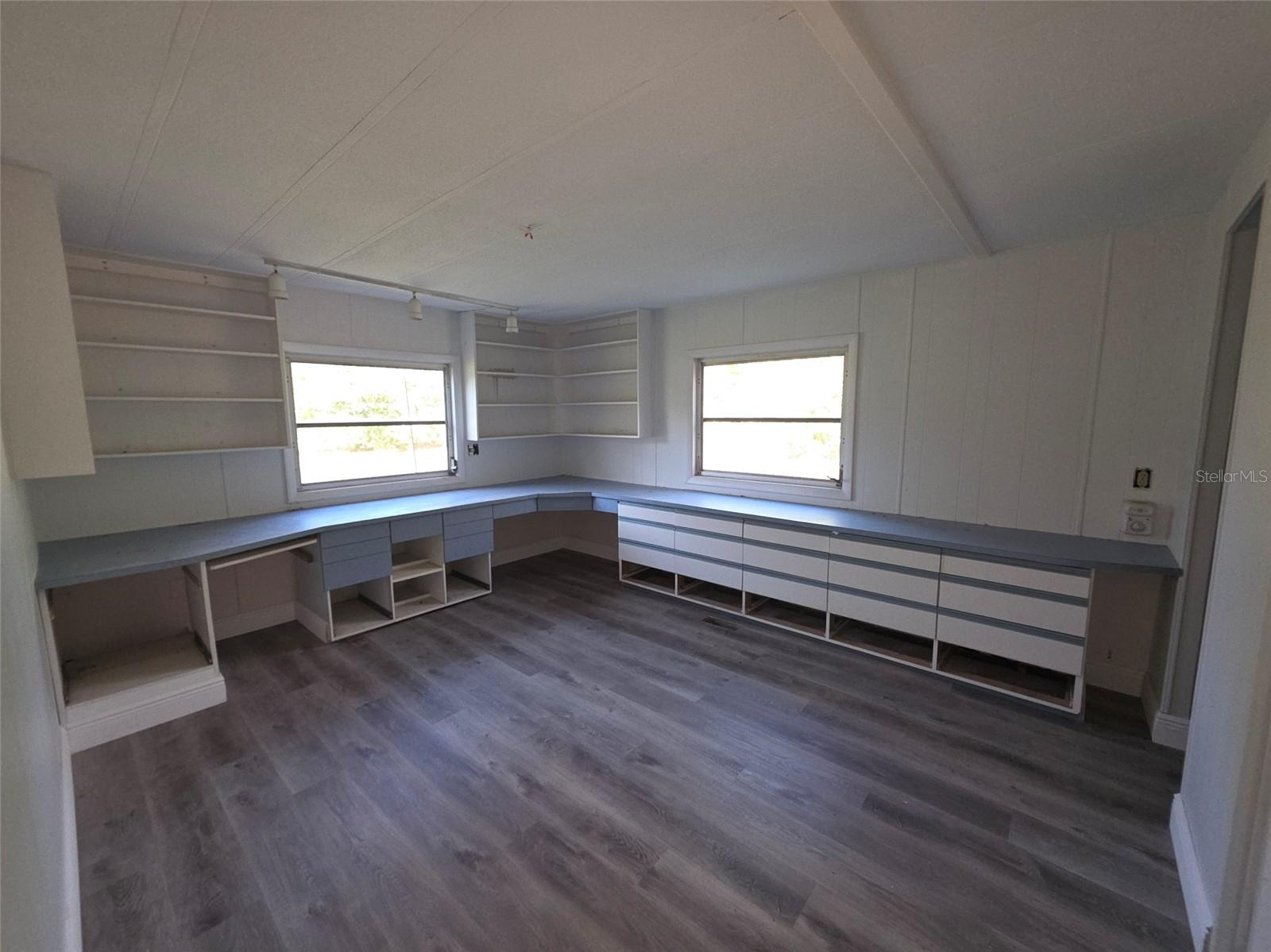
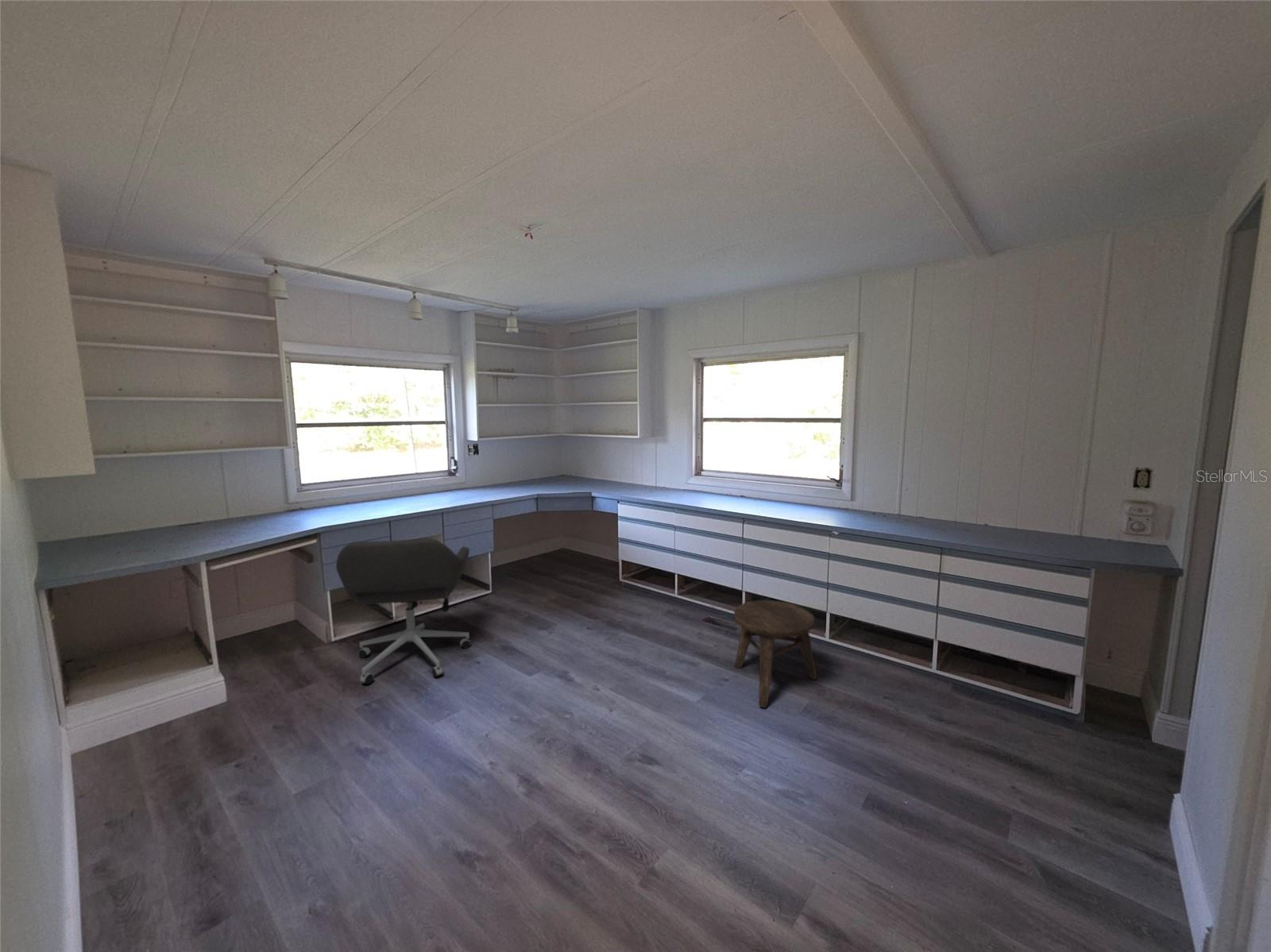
+ stool (769, 646)
+ office chair (408, 594)
